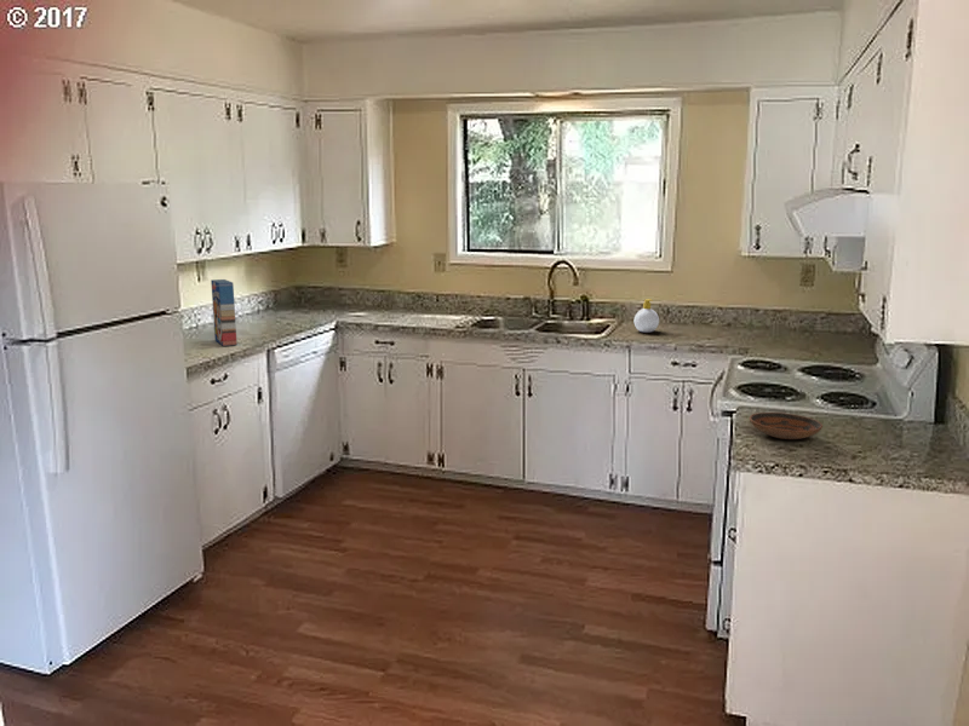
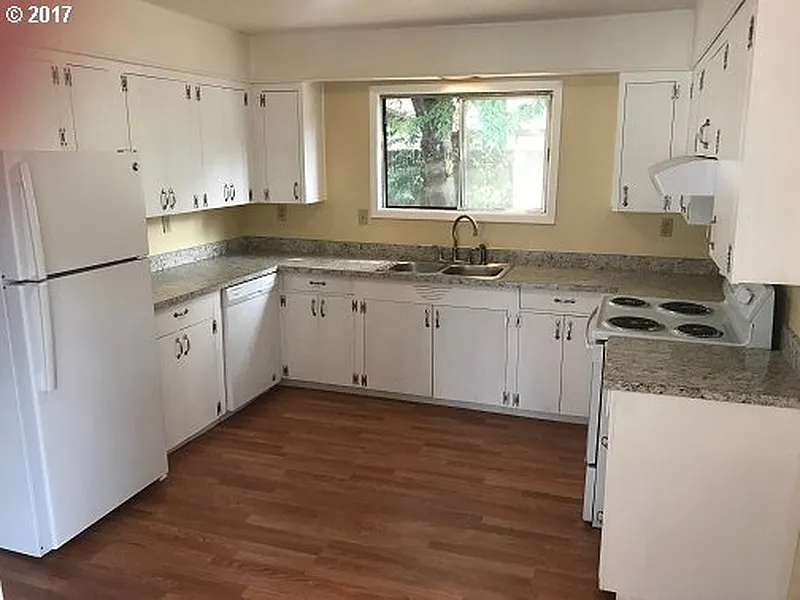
- soap bottle (646, 315)
- bowl (784, 427)
- cereal box (223, 312)
